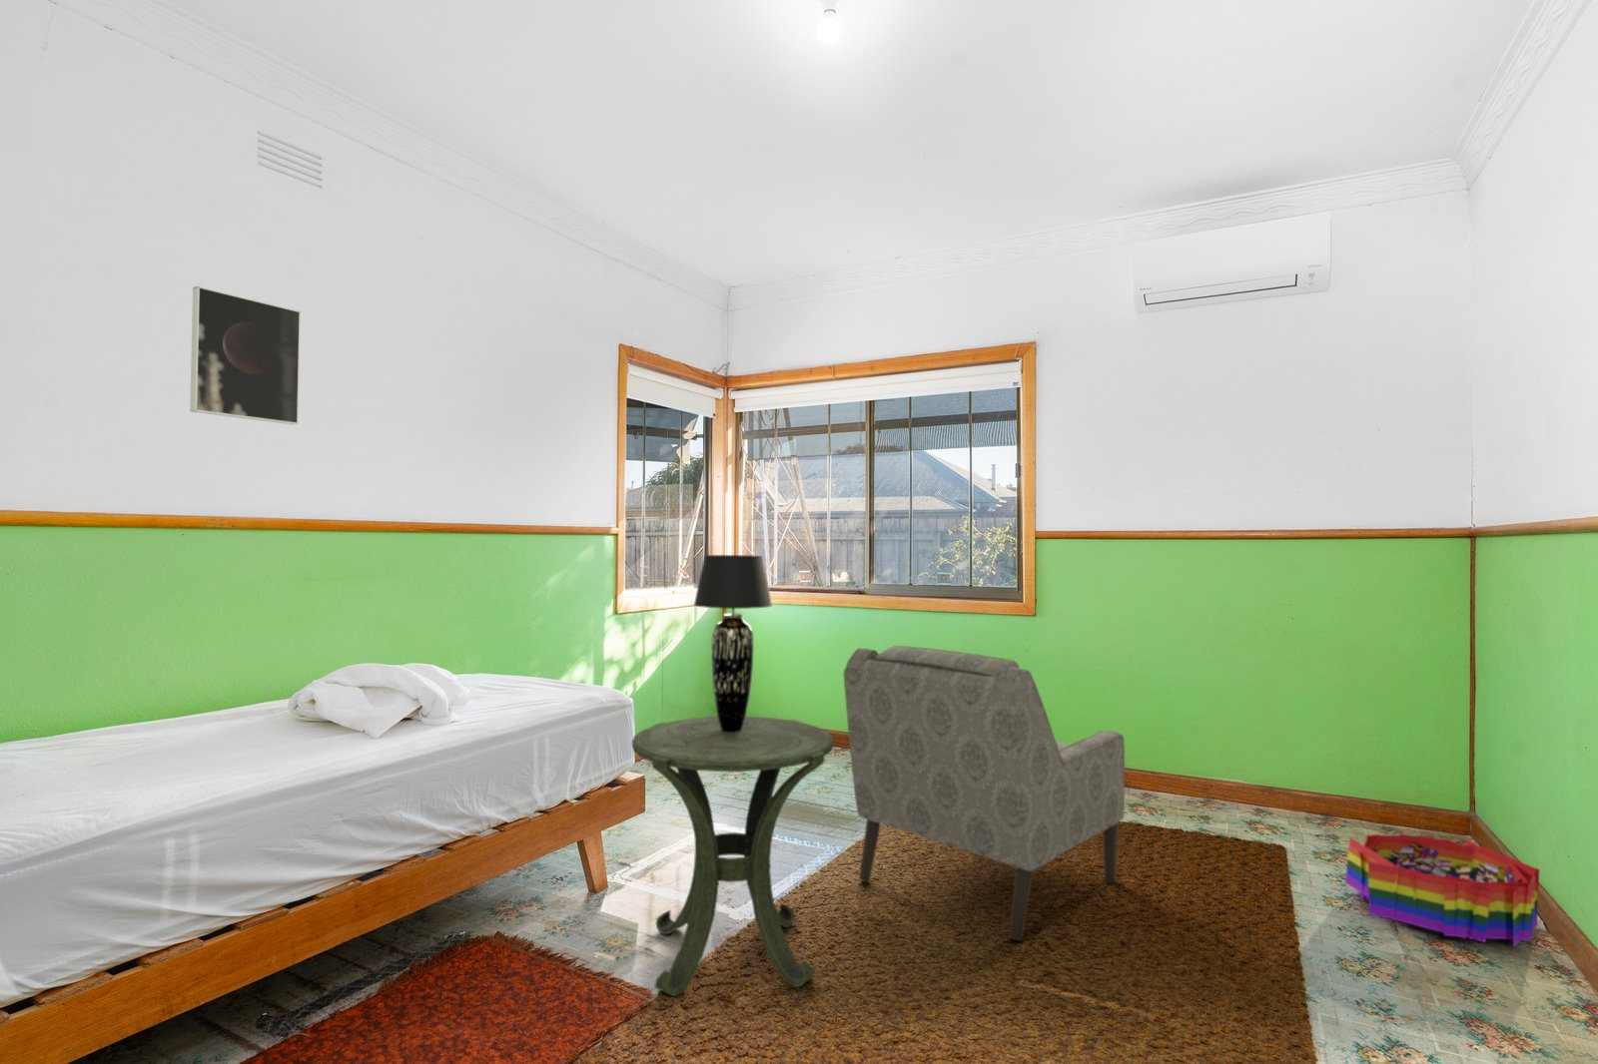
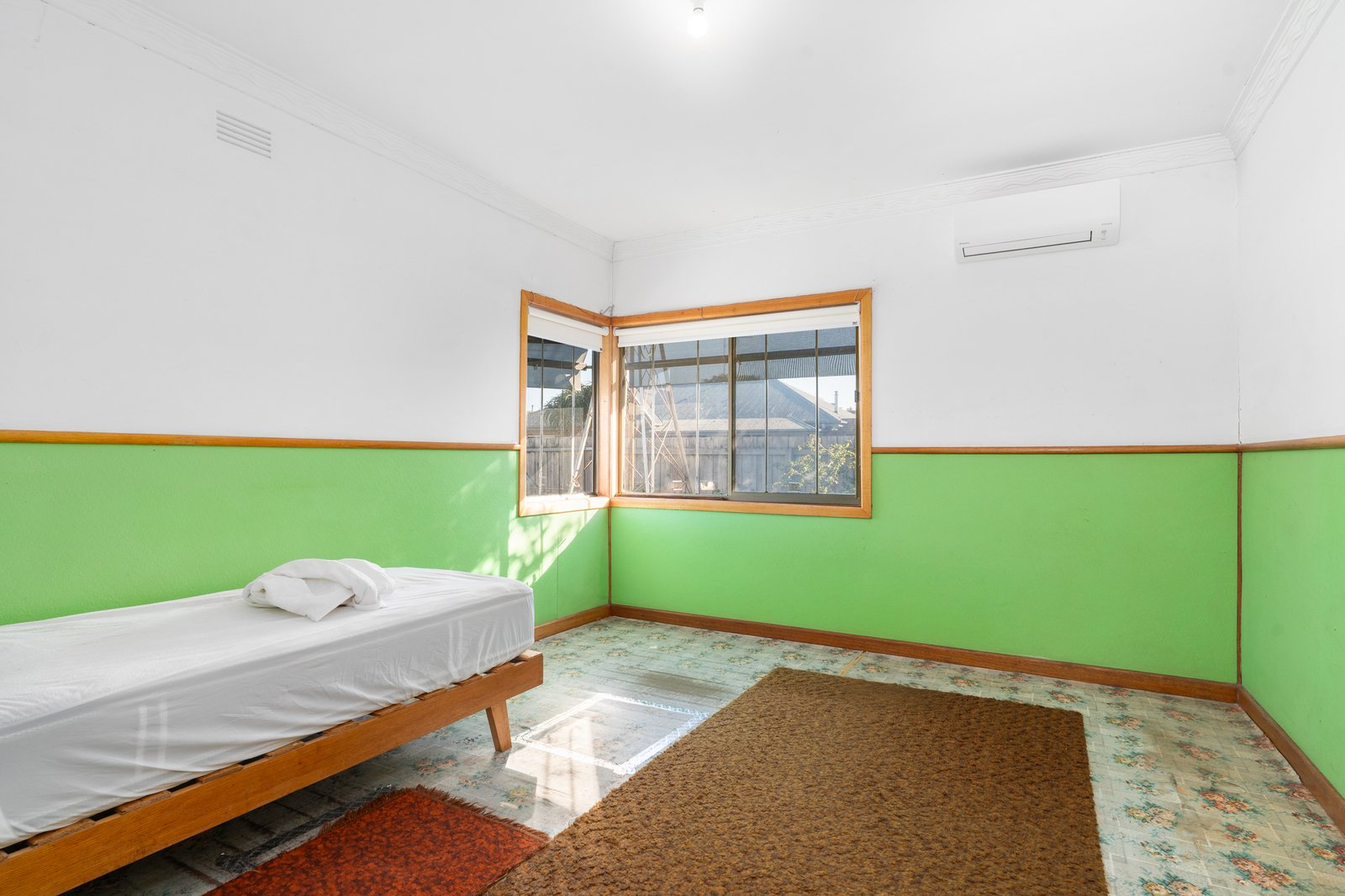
- chair (987, 762)
- storage bin (1439, 880)
- table lamp (732, 641)
- side table (732, 844)
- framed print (247, 359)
